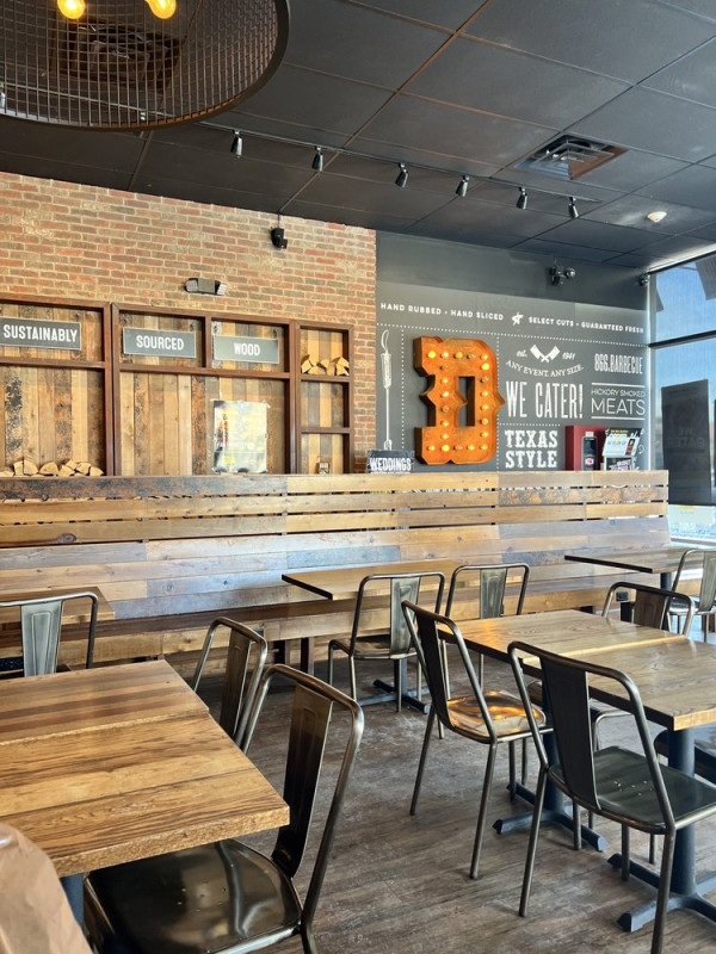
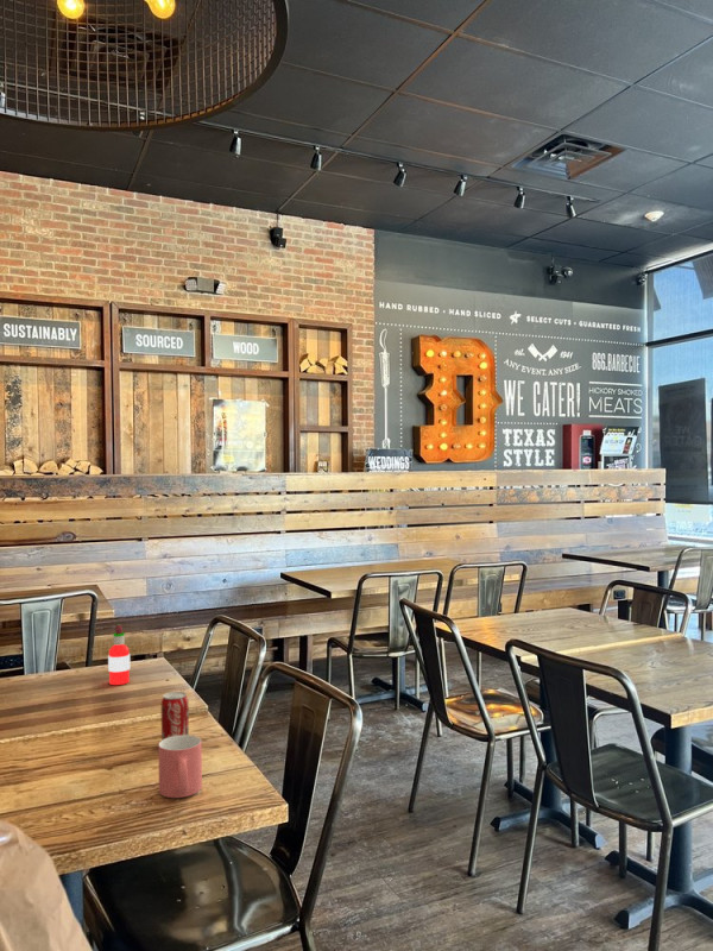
+ mug (181, 769)
+ beverage can (175, 719)
+ hot sauce (119, 653)
